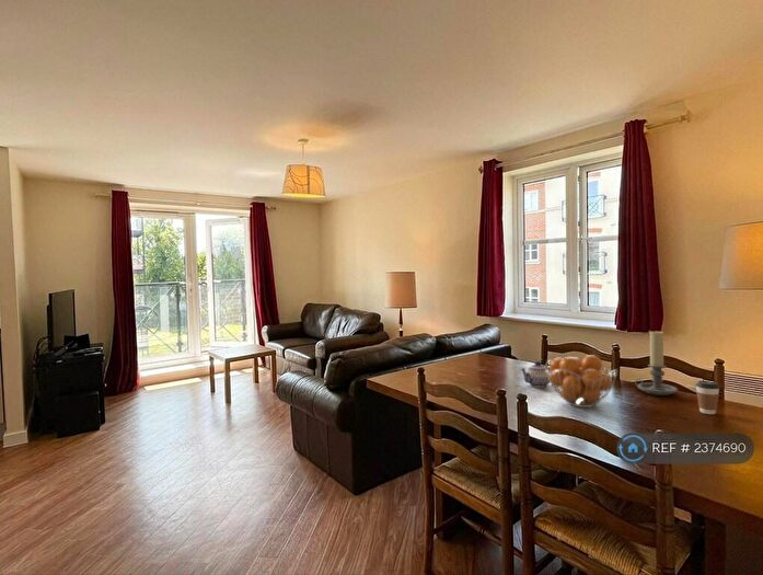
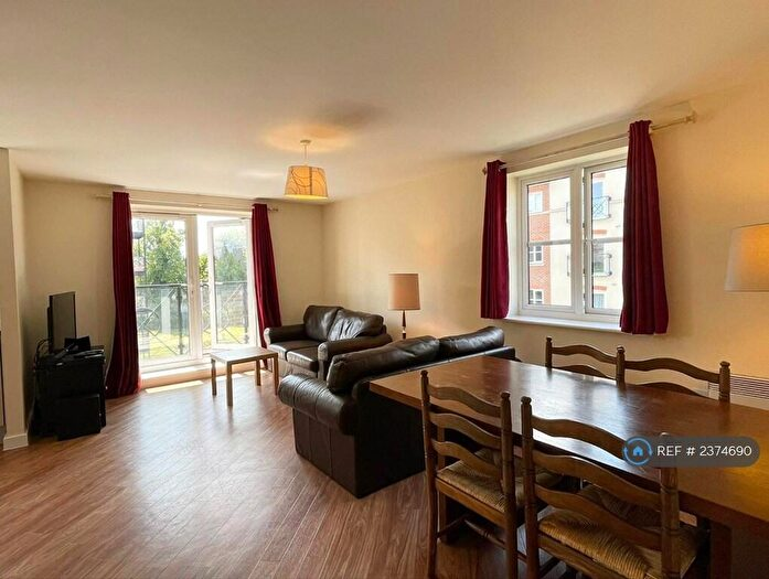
- candle holder (654, 360)
- fruit basket (580, 379)
- coffee cup (707, 396)
- teapot (537, 373)
